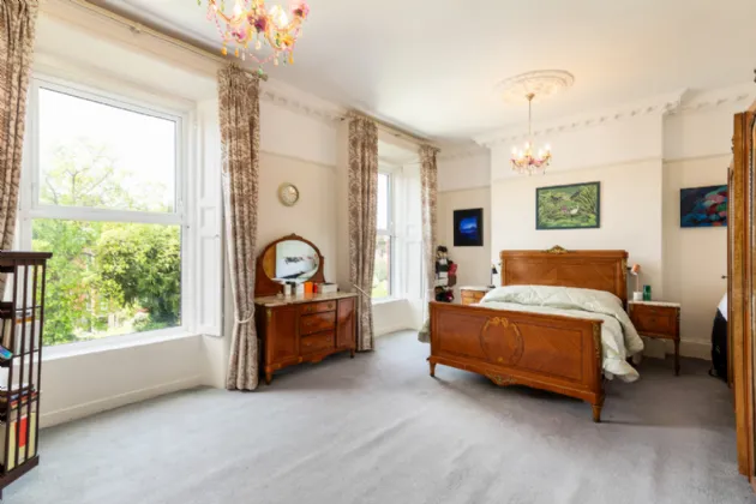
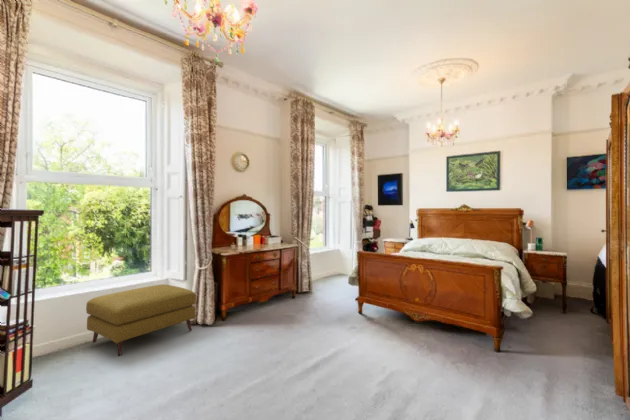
+ ottoman (144, 313)
